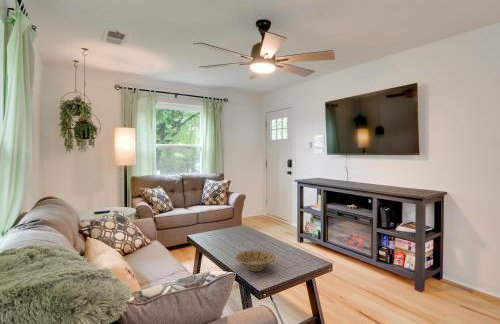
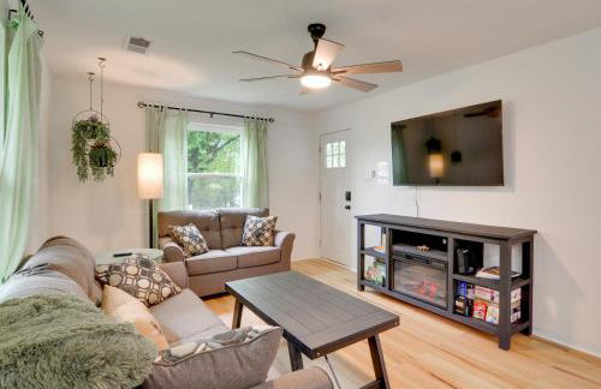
- bowl (255, 262)
